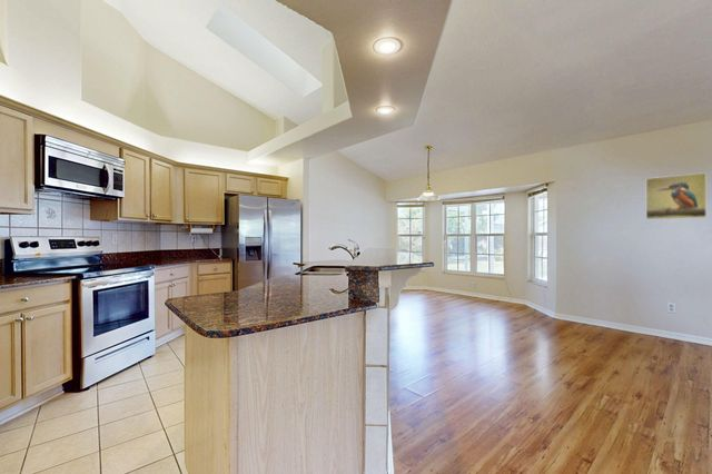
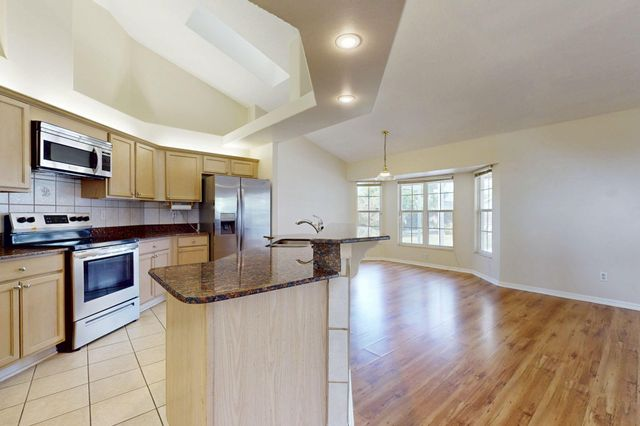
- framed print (674, 197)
